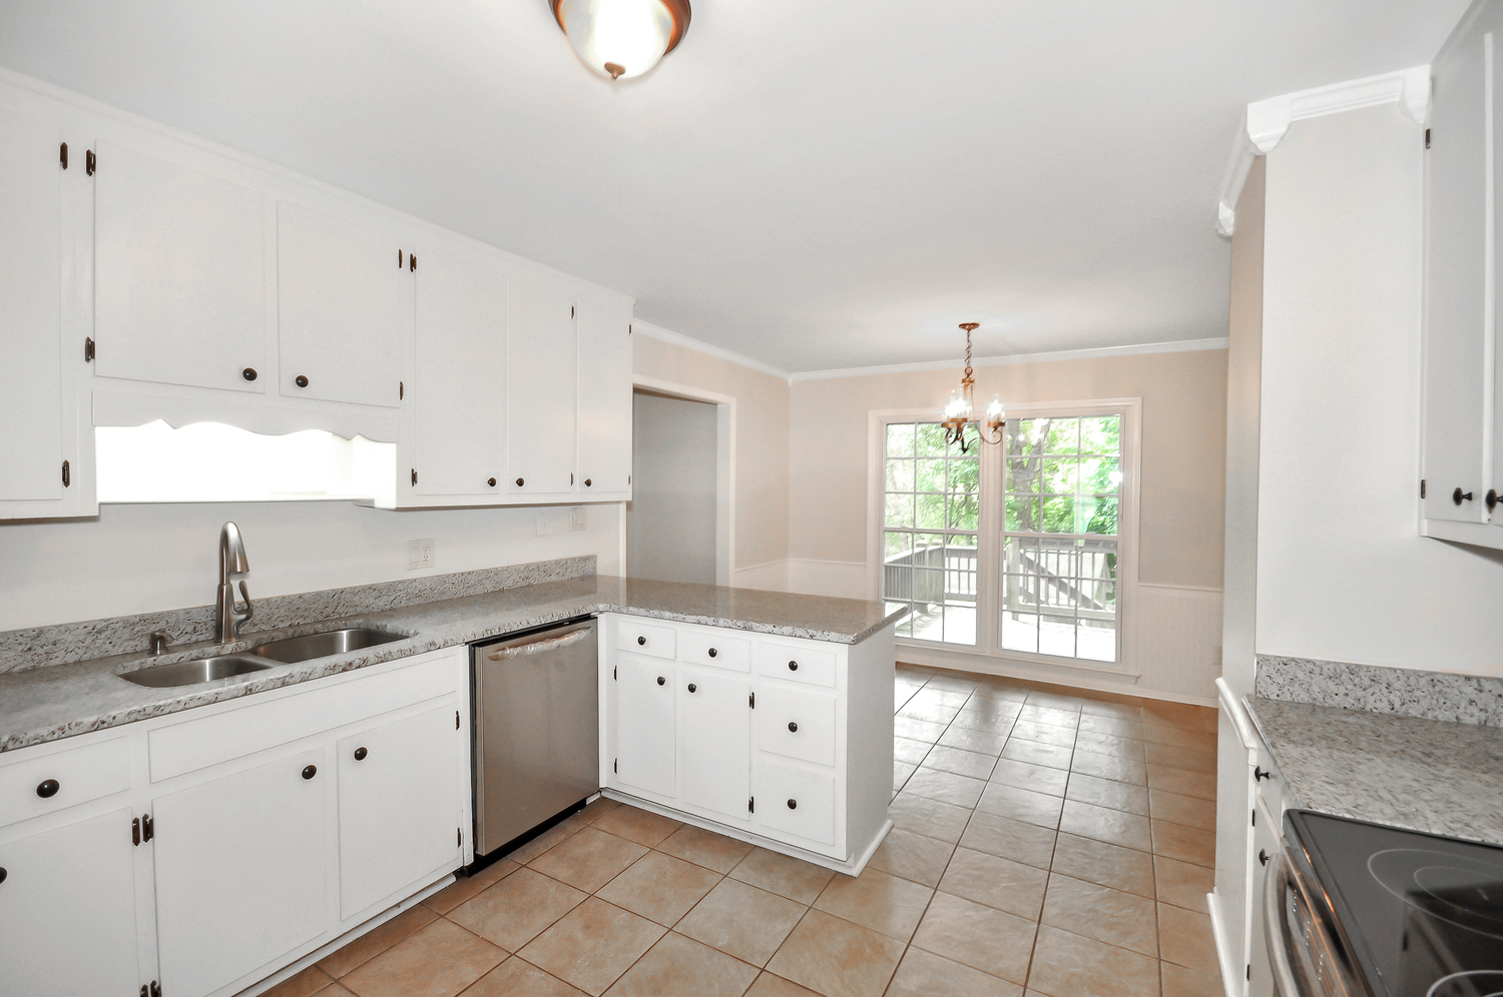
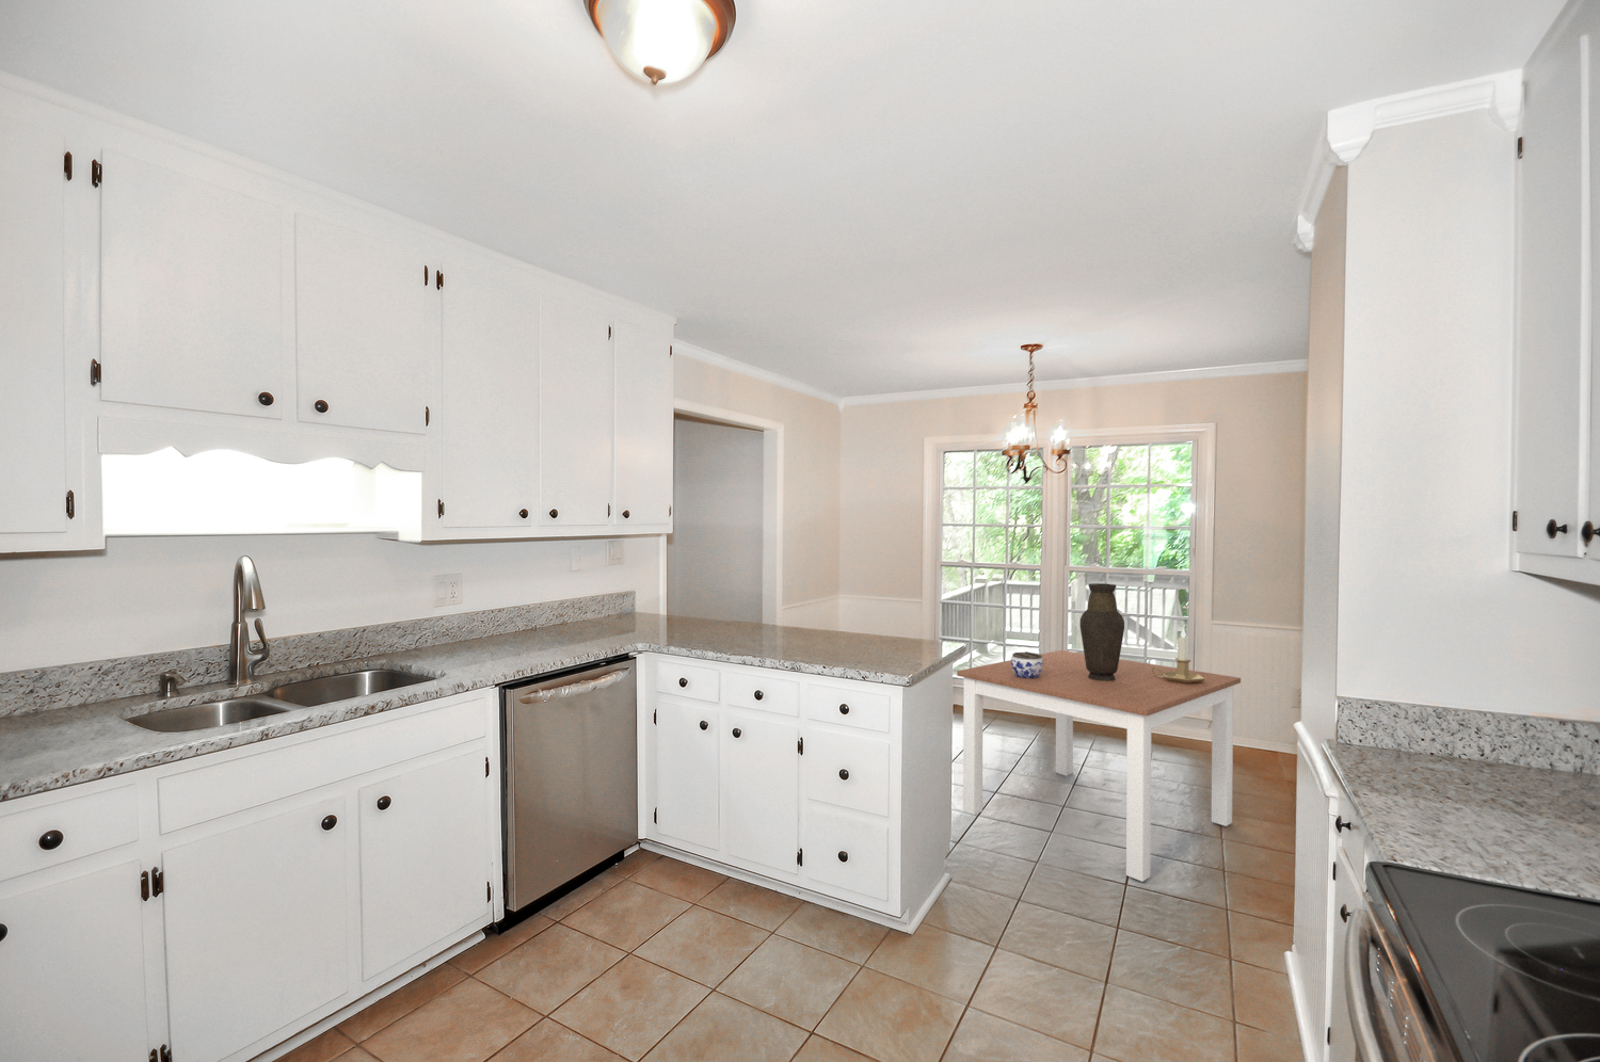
+ dining table (1071, 746)
+ vase (1102, 631)
+ candlestick (1178, 653)
+ jar (1026, 664)
